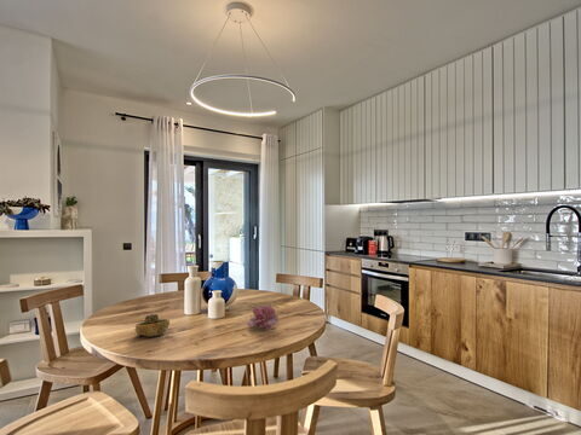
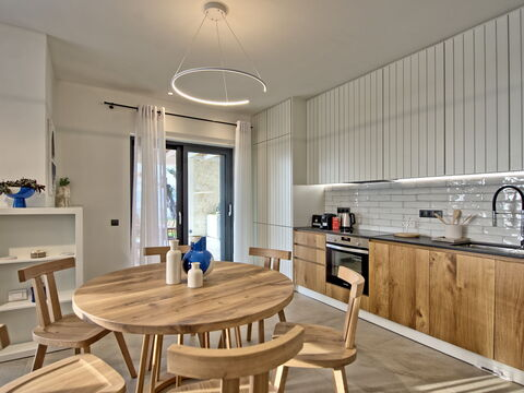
- flower (263, 317)
- decorative bowl (151, 323)
